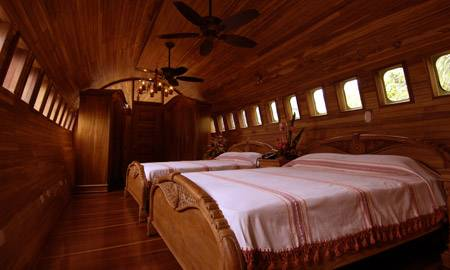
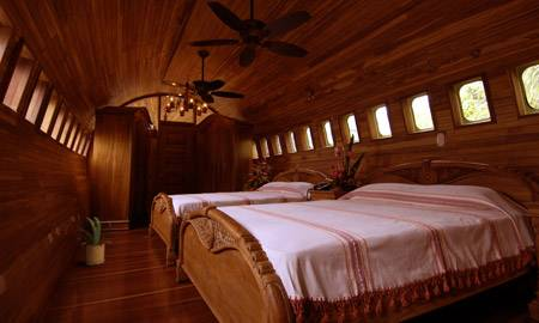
+ house plant (92, 240)
